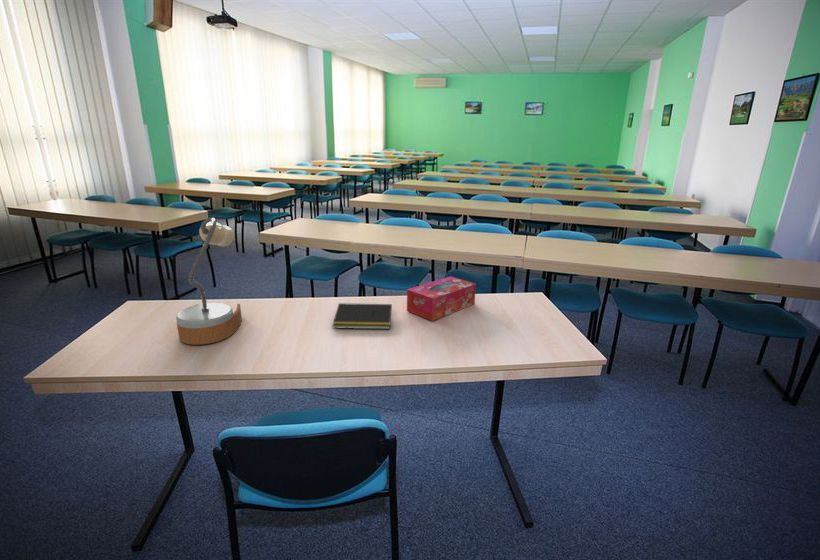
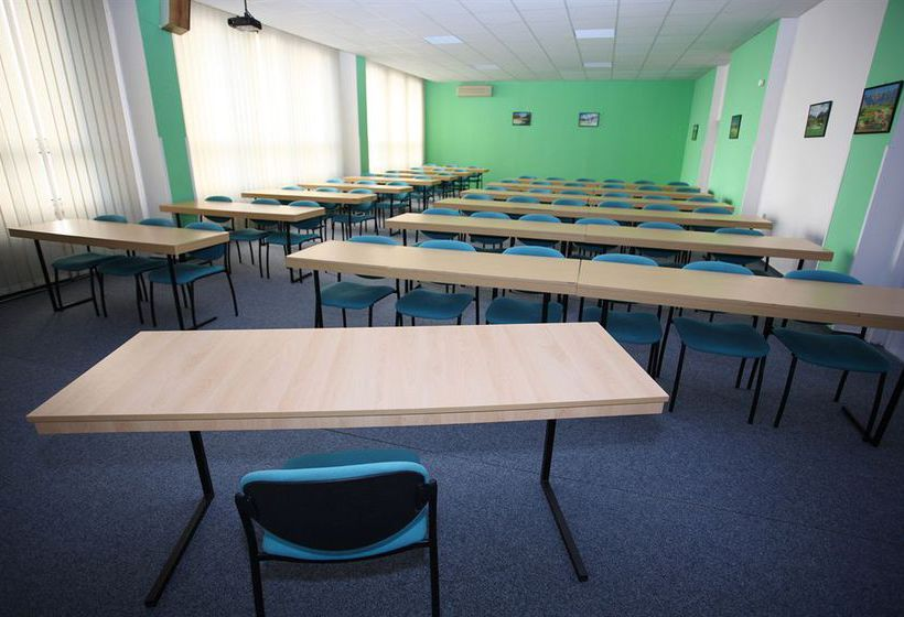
- table lamp (199, 263)
- notepad (363, 315)
- tissue box (441, 296)
